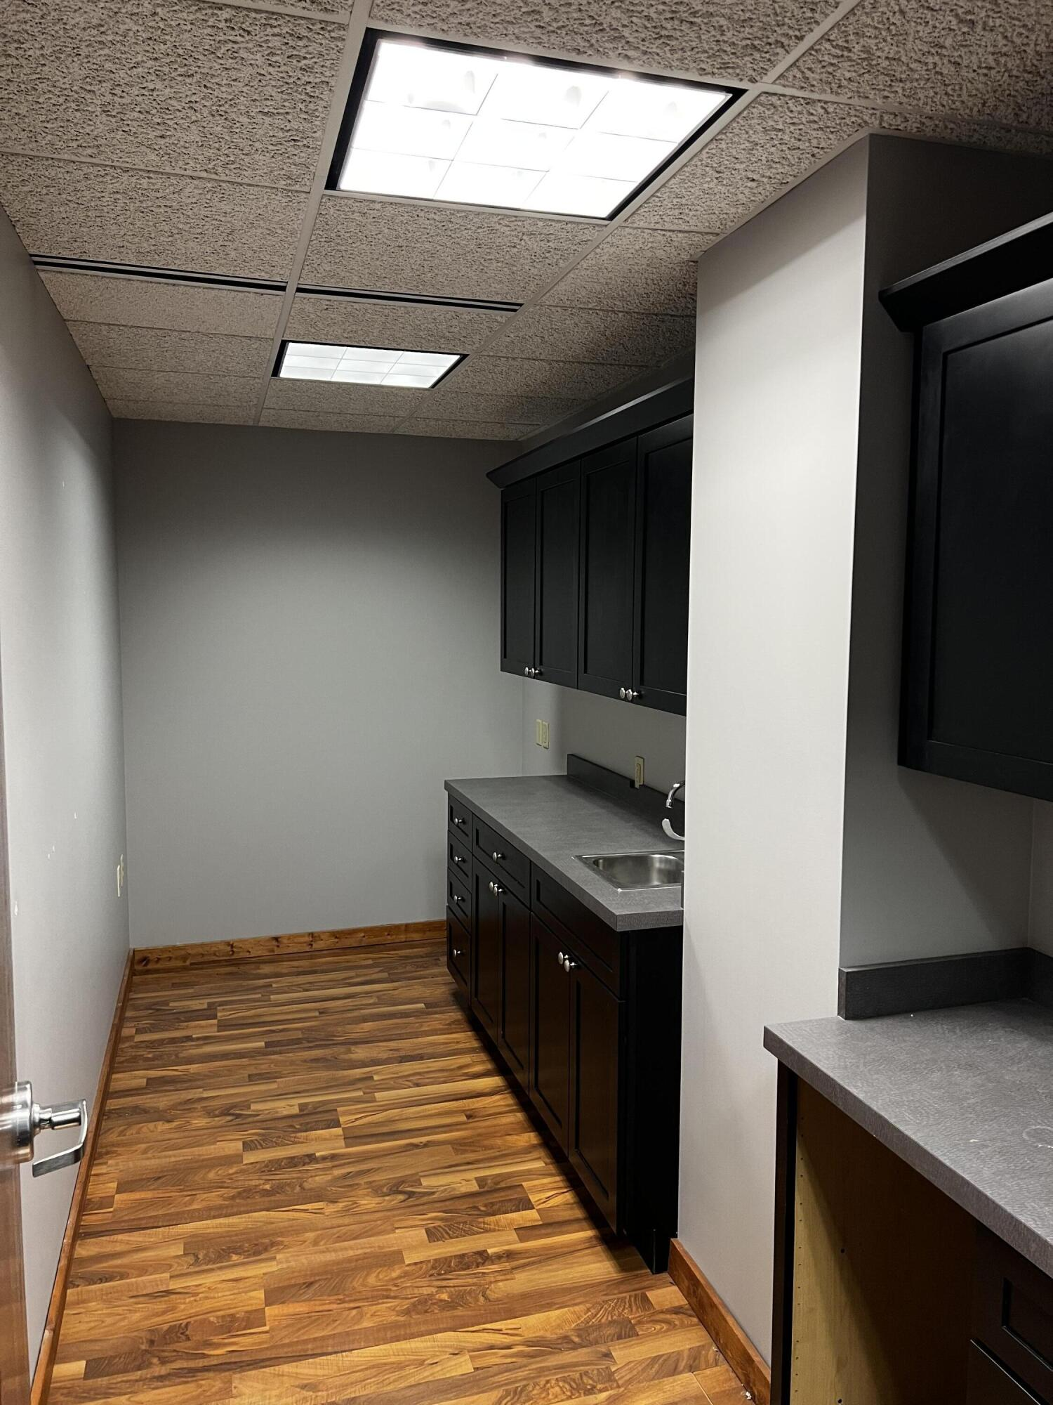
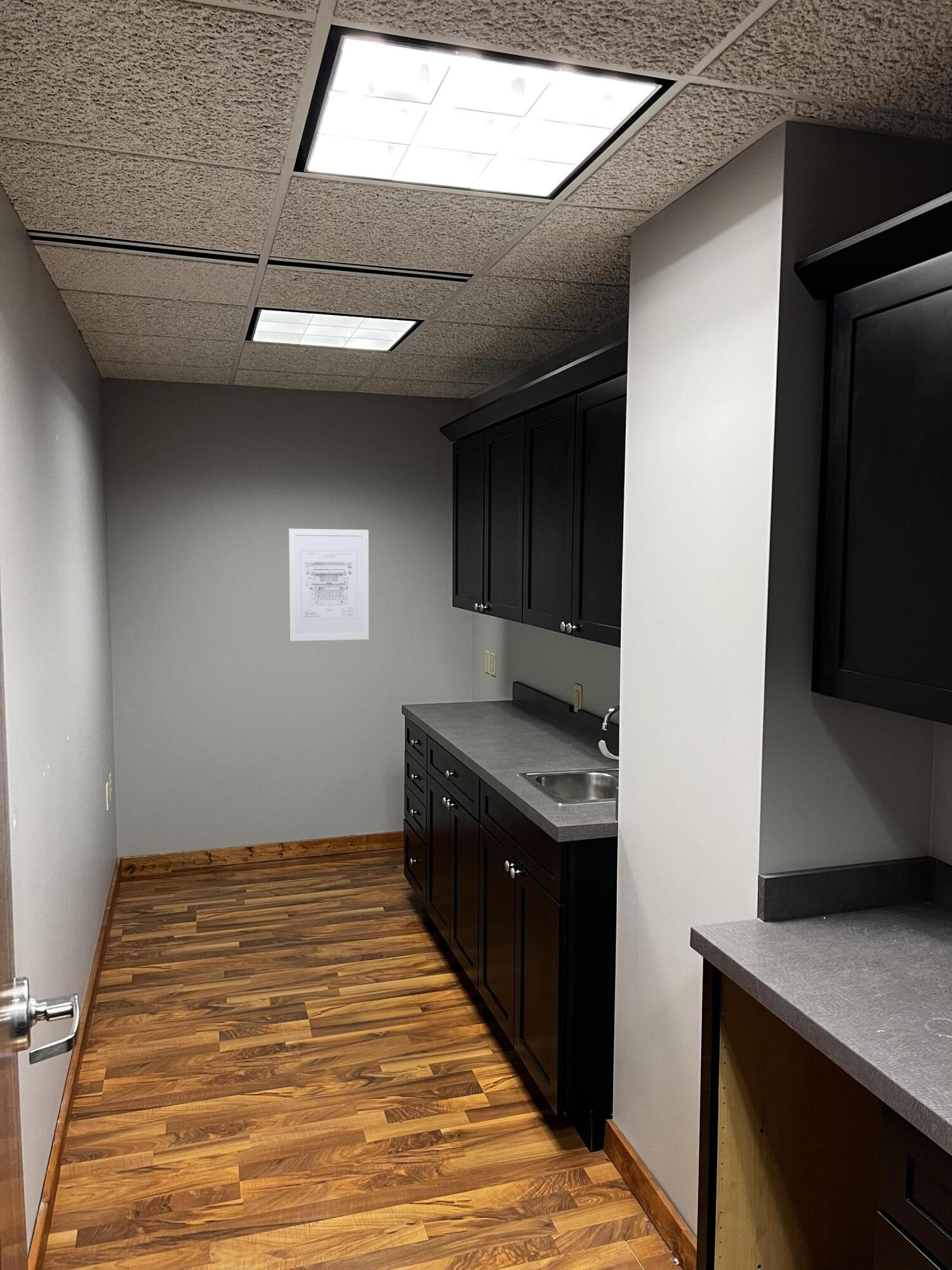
+ wall art (329, 585)
